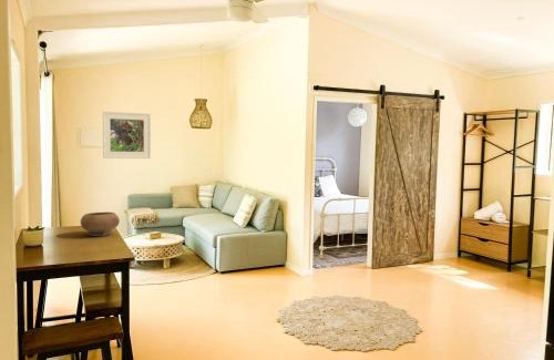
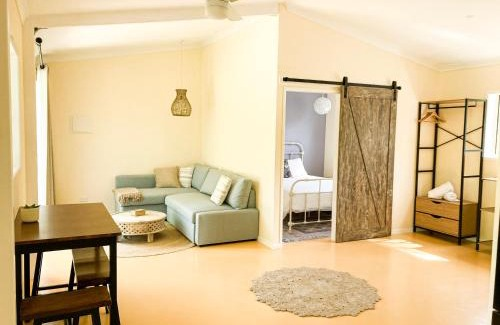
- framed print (126, 135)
- bowl (100, 223)
